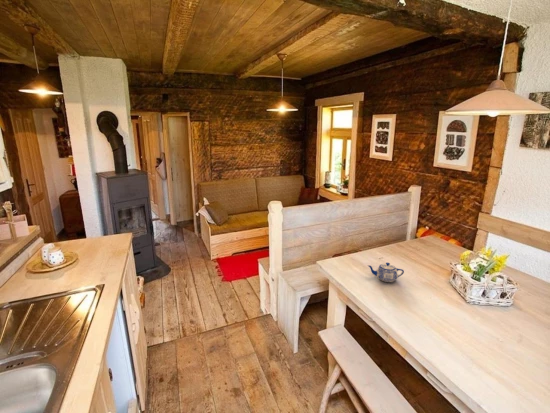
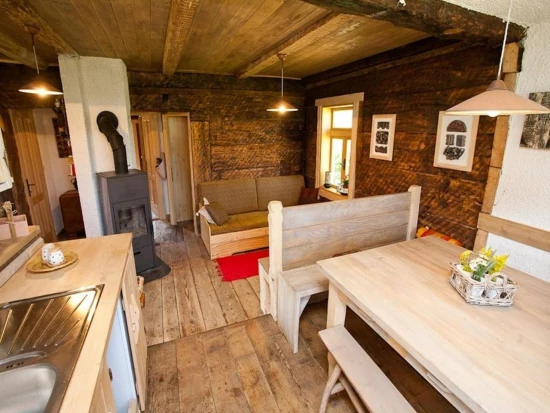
- teapot (385, 270)
